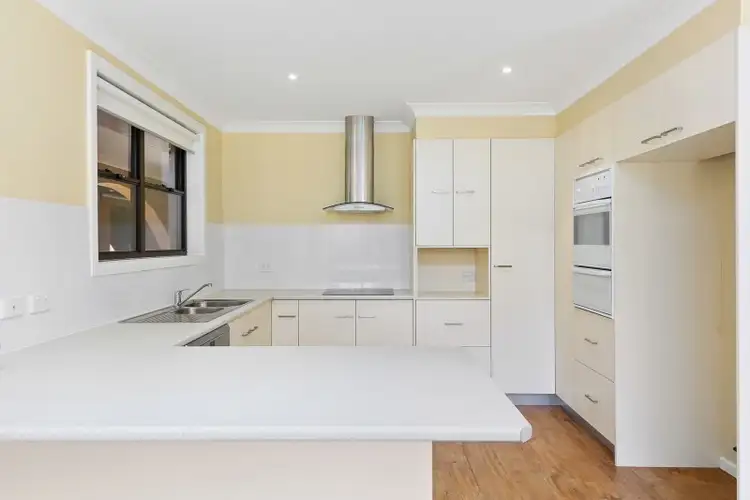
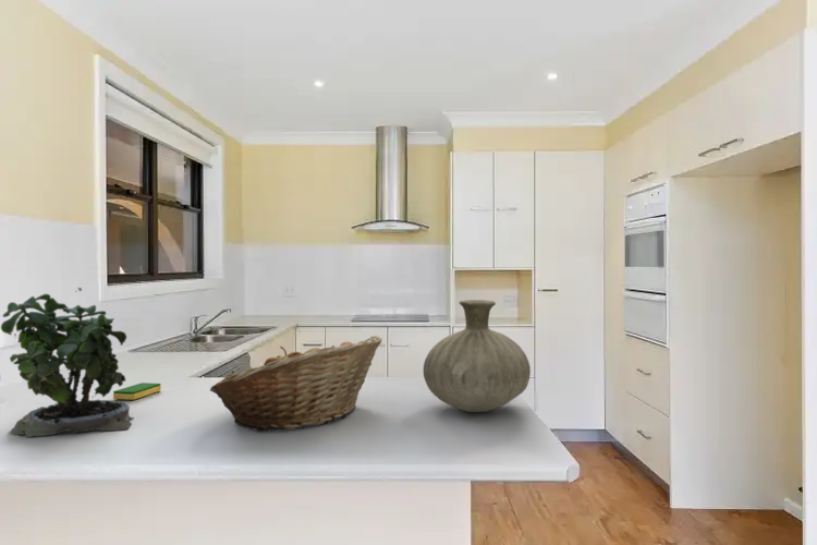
+ potted plant (69, 354)
+ fruit basket (303, 376)
+ vase (476, 354)
+ dish sponge (137, 390)
